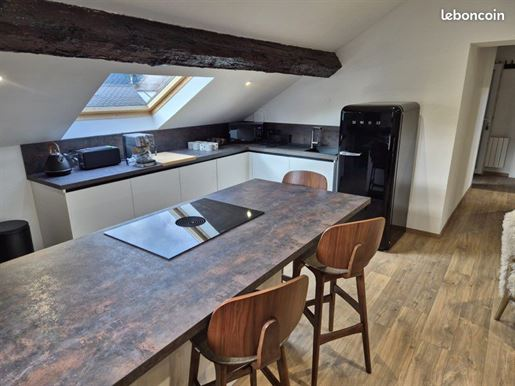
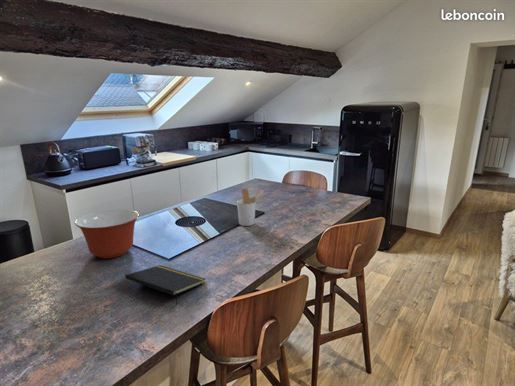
+ notepad (165, 278)
+ mixing bowl (110, 235)
+ utensil holder (251, 206)
